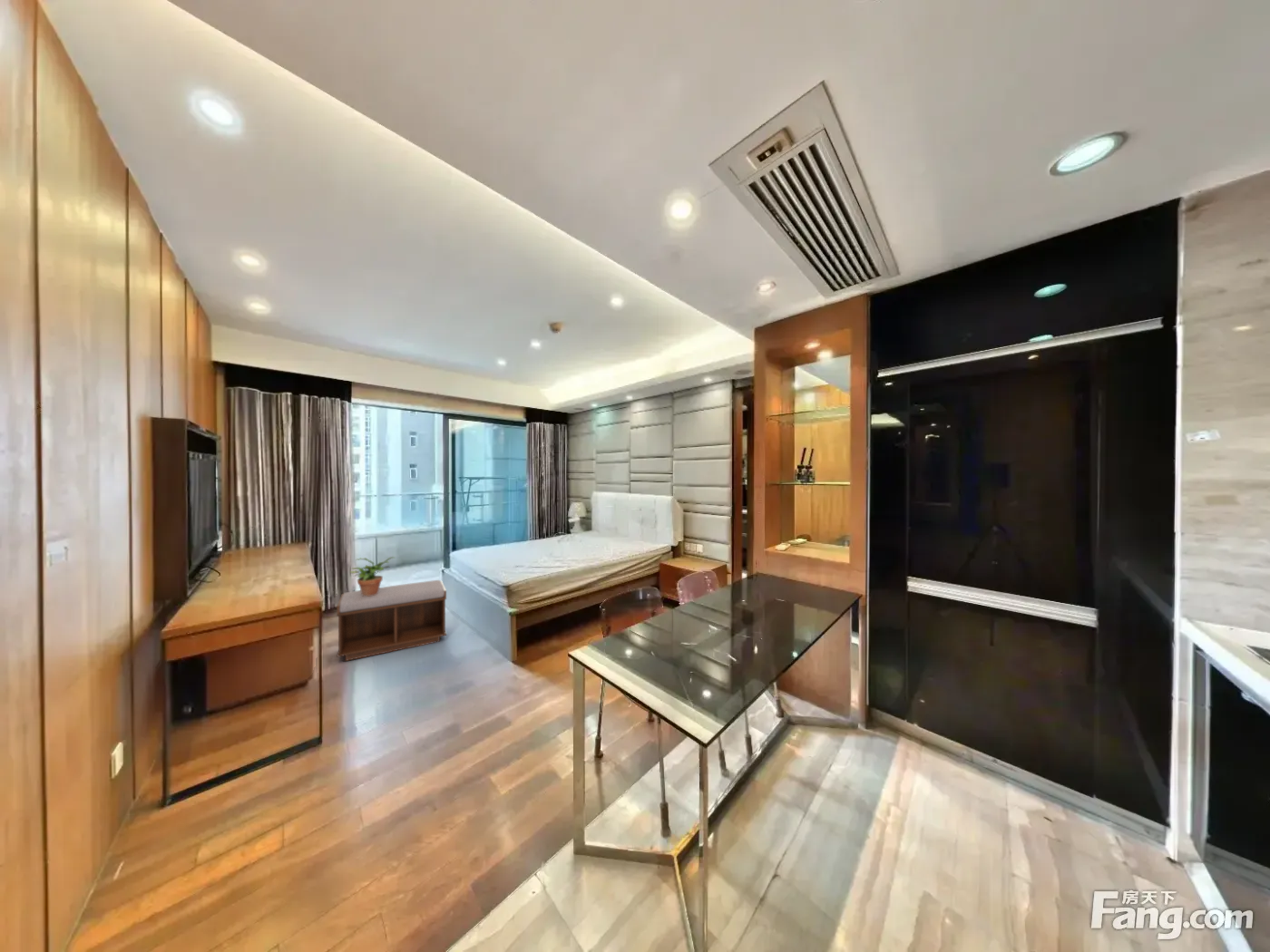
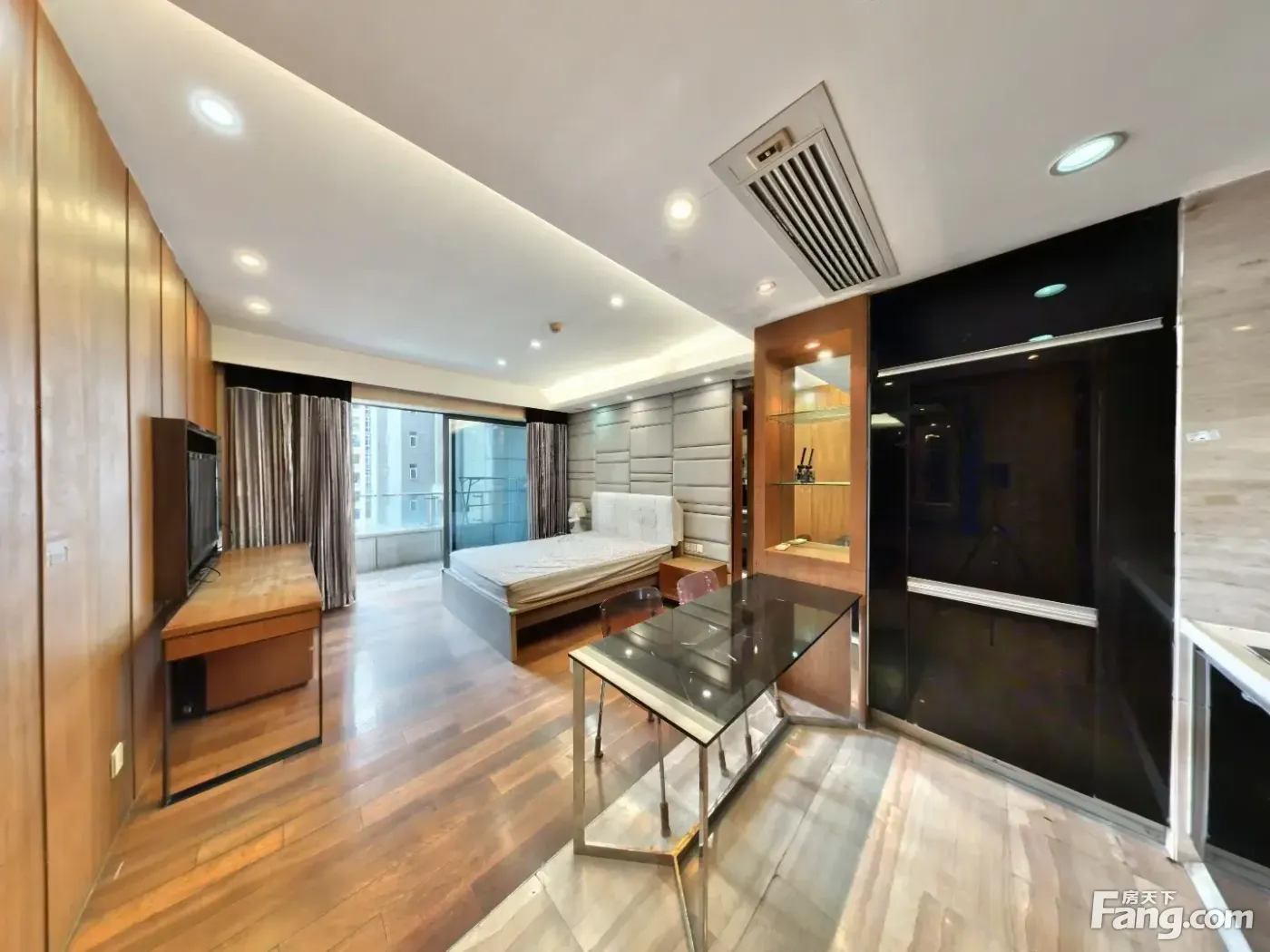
- potted plant (374, 574)
- bench (395, 616)
